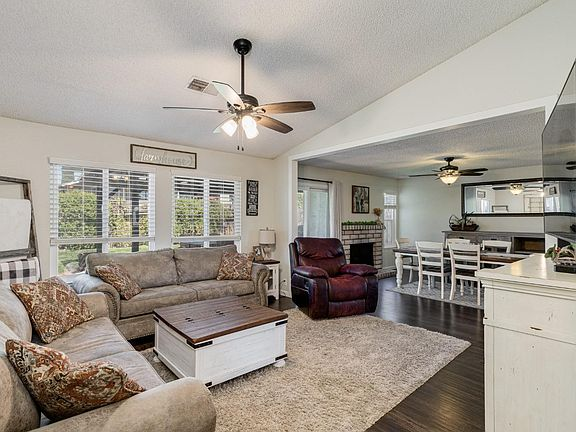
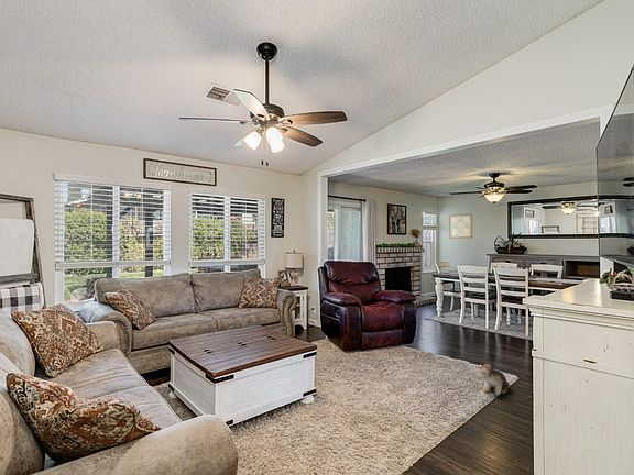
+ plush toy (496, 375)
+ wall art (460, 227)
